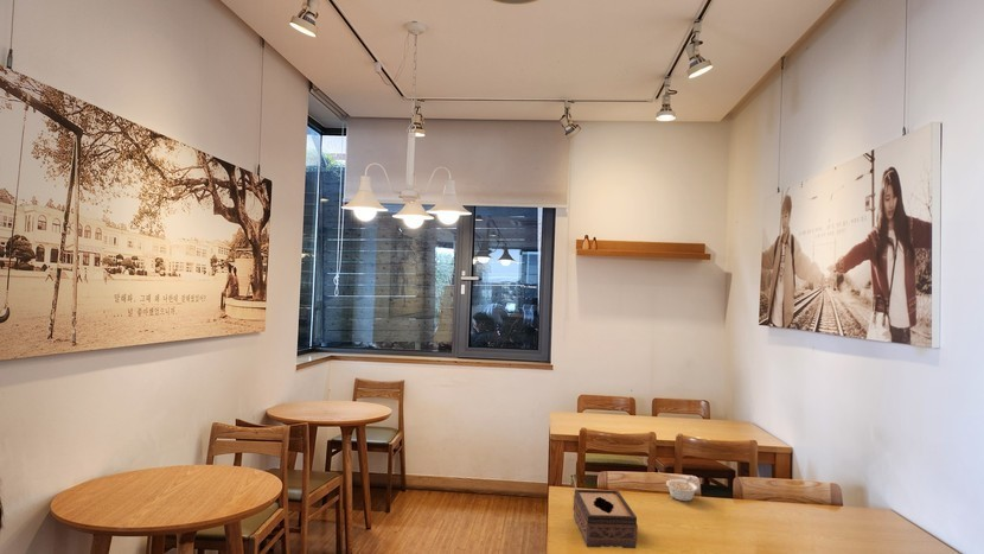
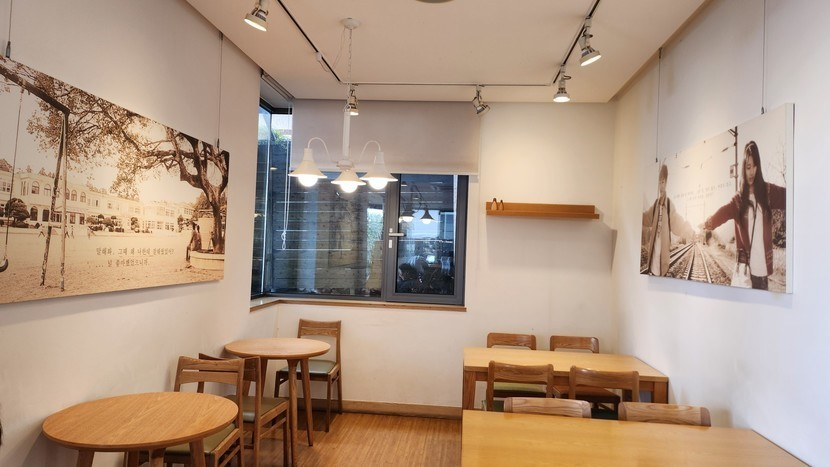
- legume (681, 489)
- tissue box (602, 516)
